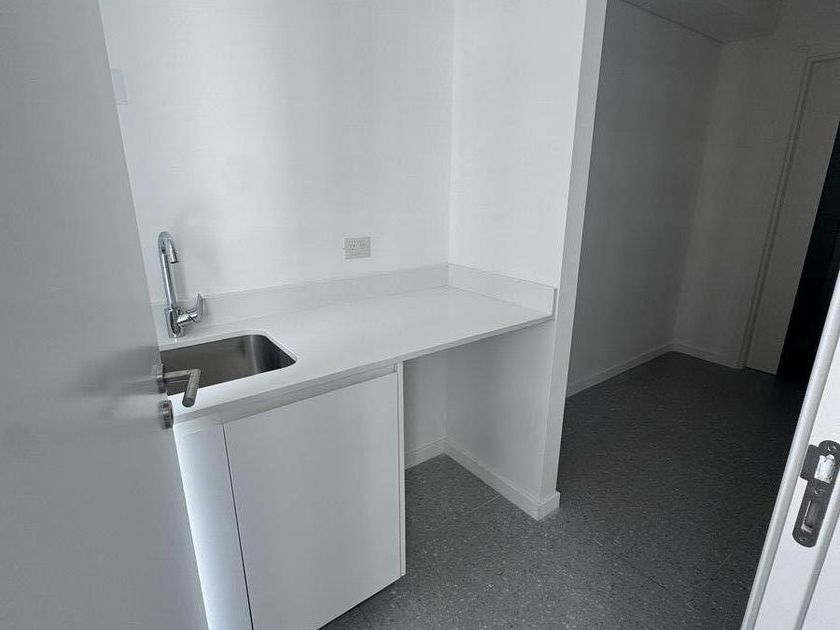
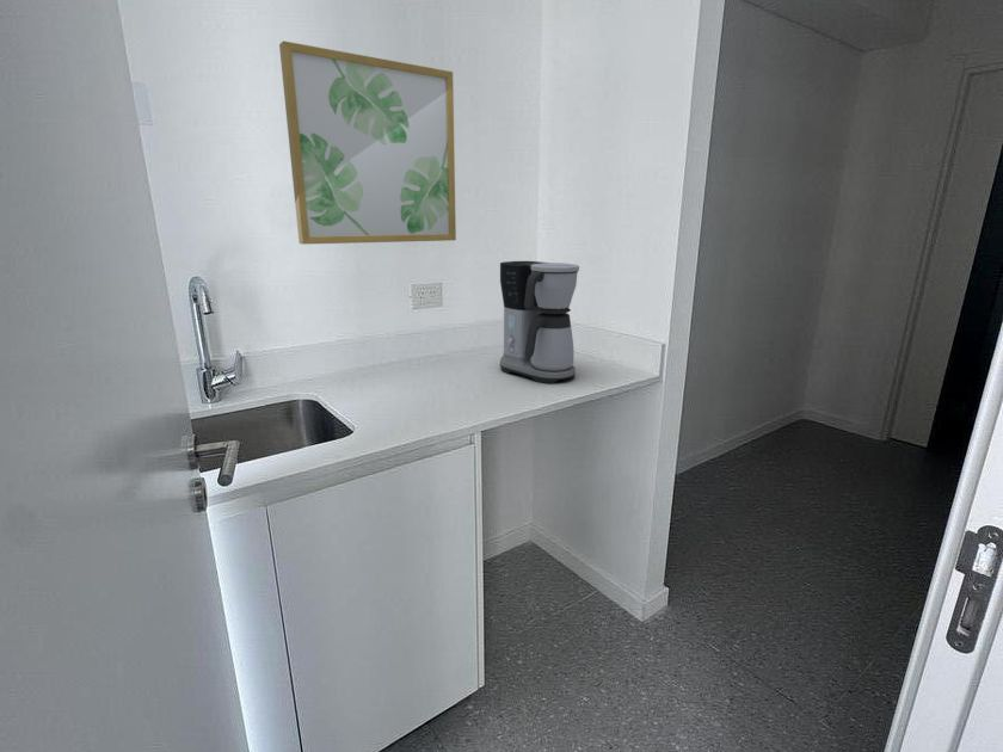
+ wall art (379, 154)
+ coffee maker (533, 319)
